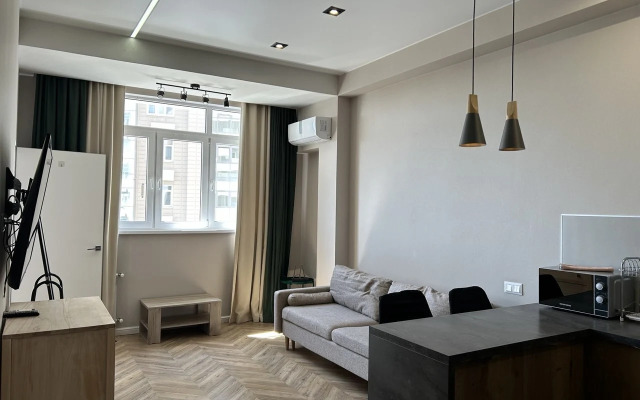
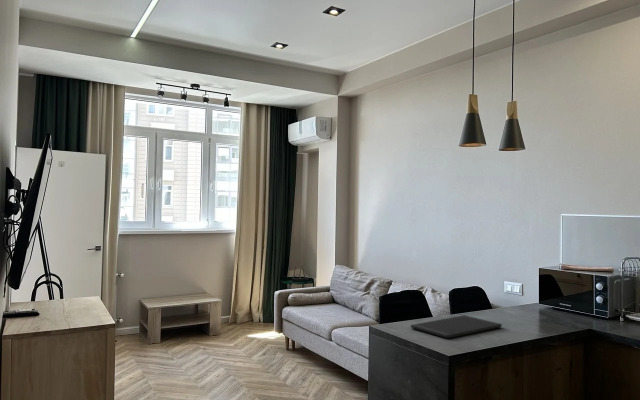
+ cutting board (456, 325)
